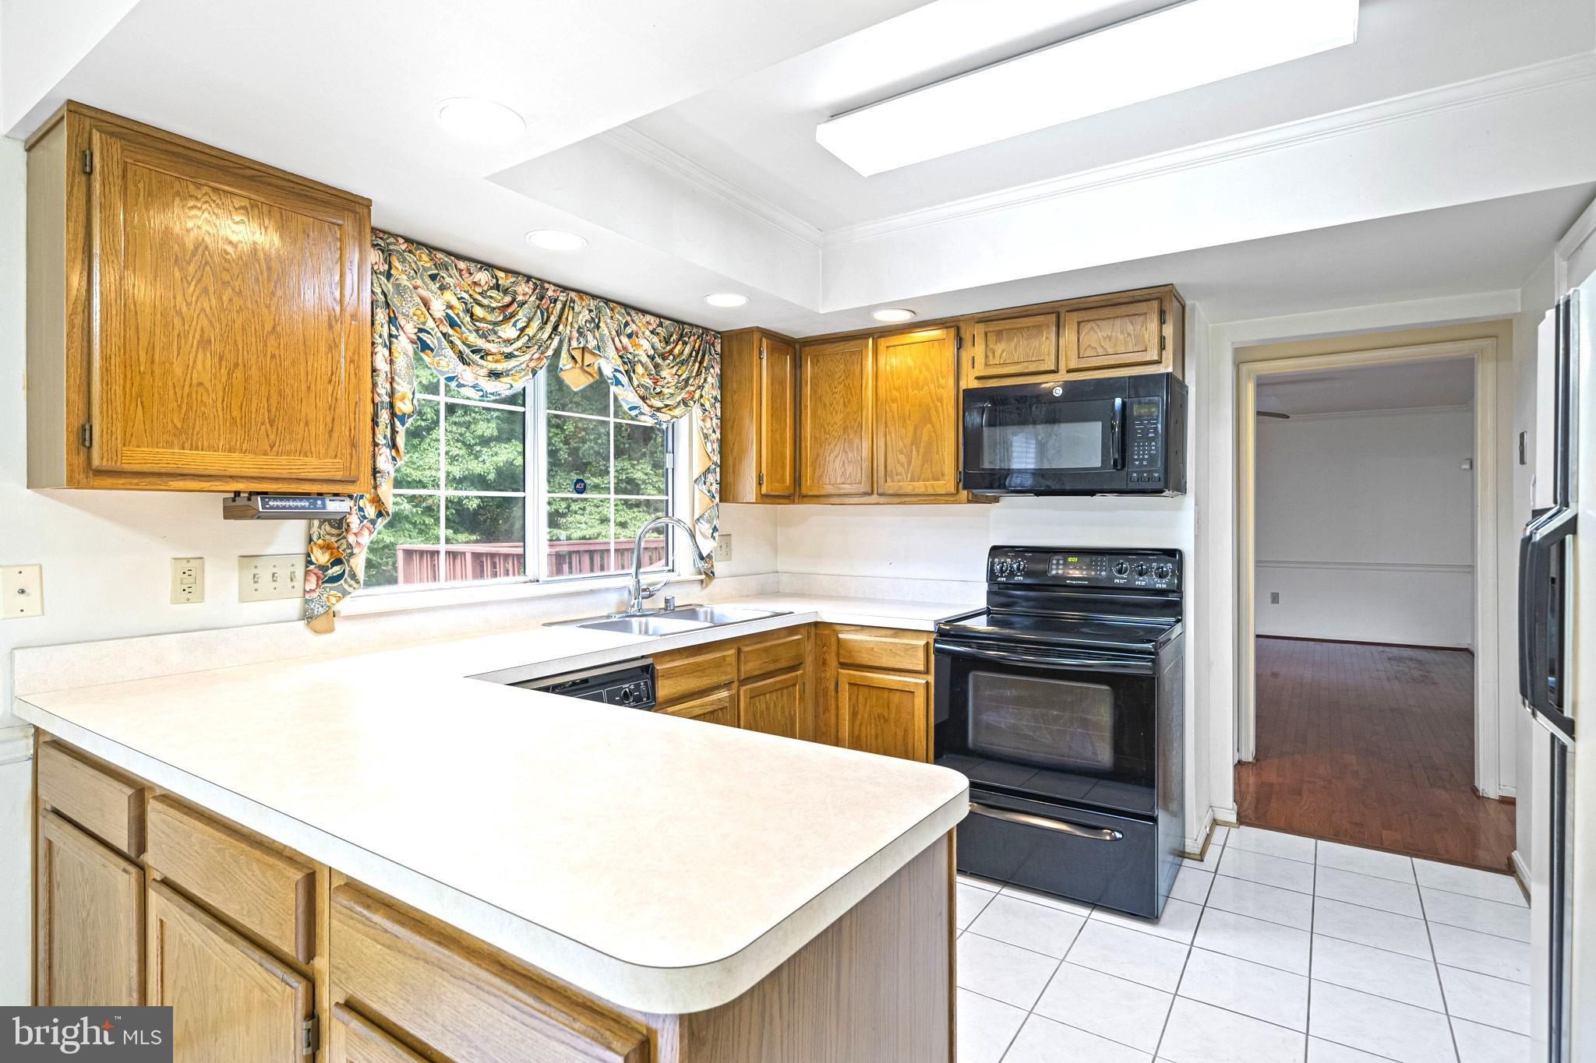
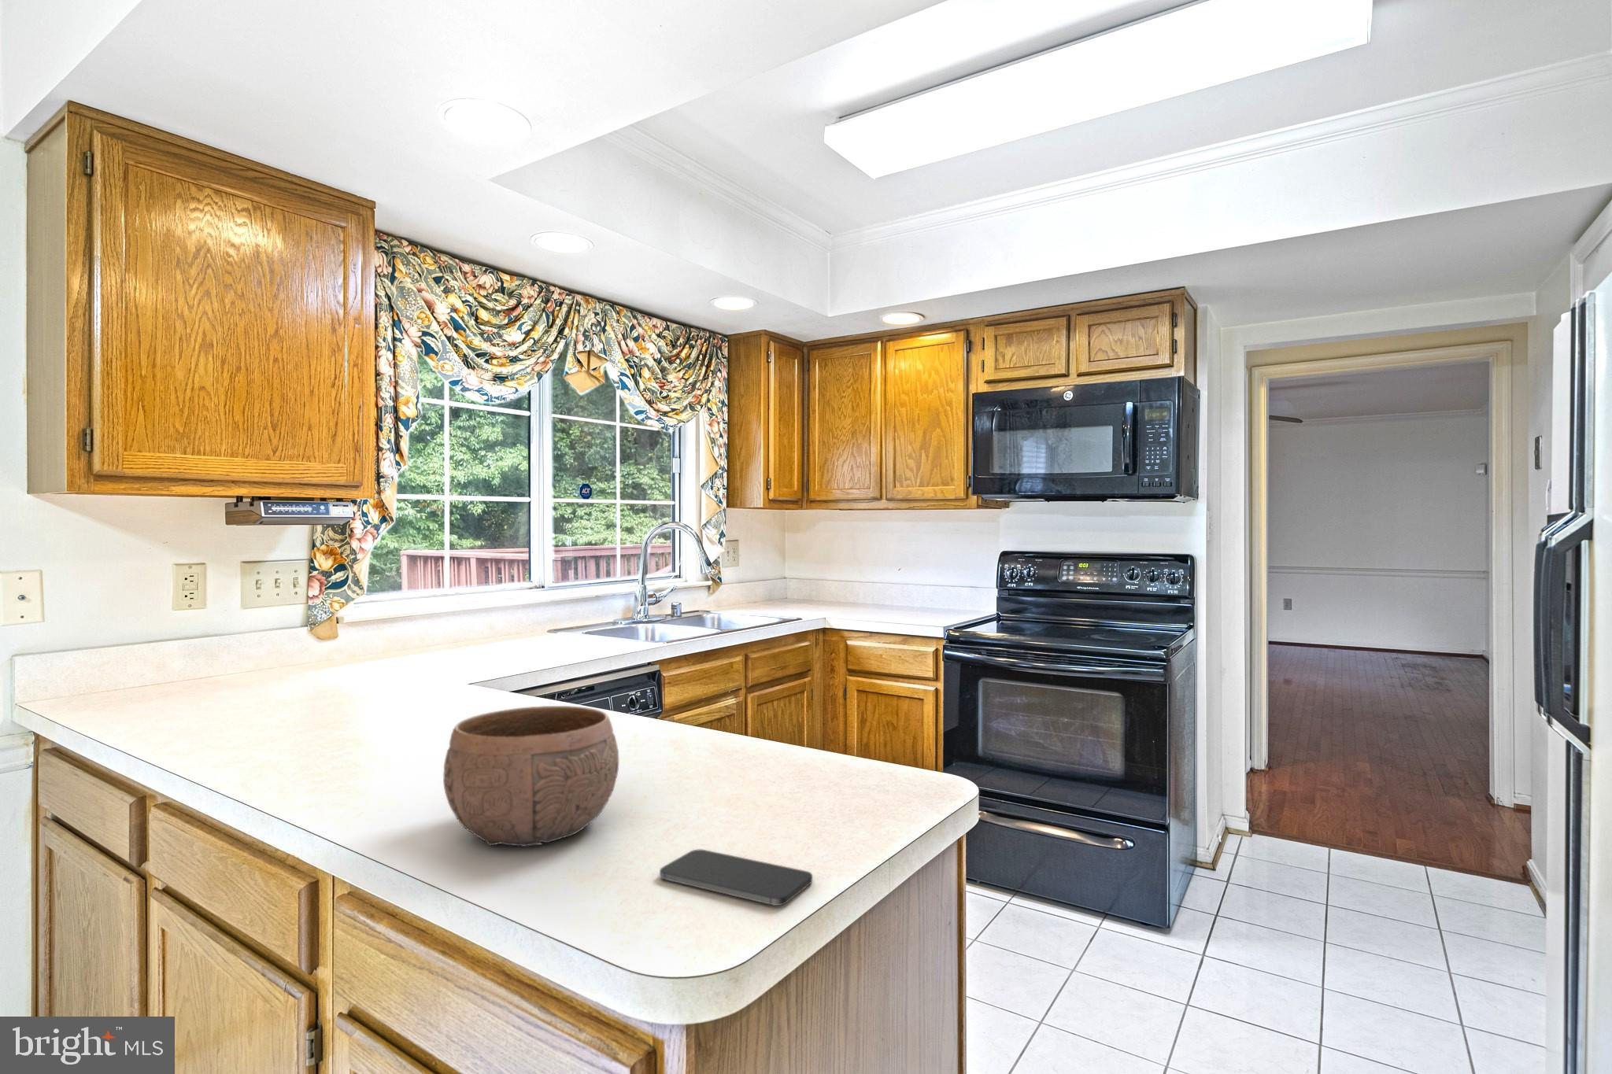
+ smartphone (735, 875)
+ bowl (533, 773)
